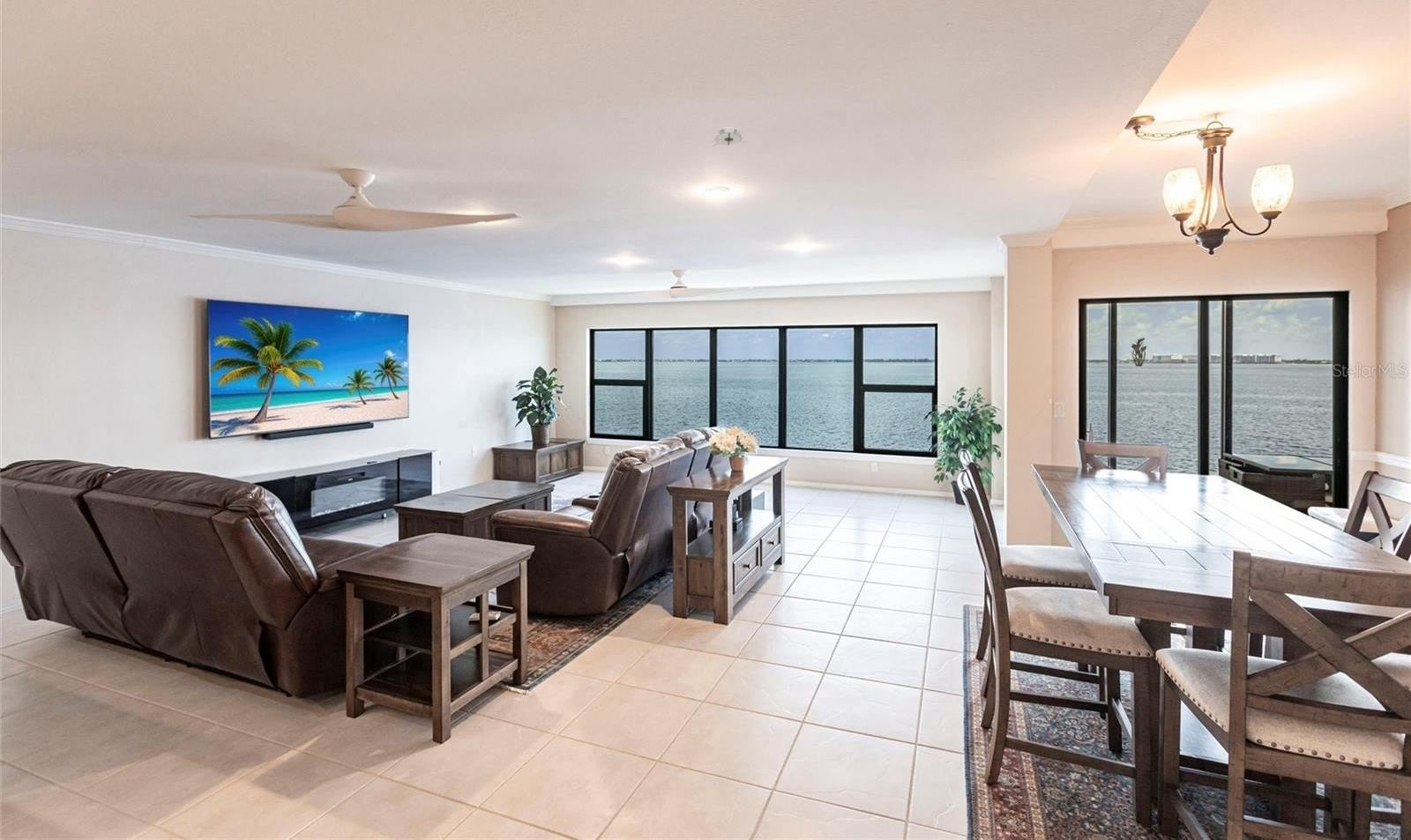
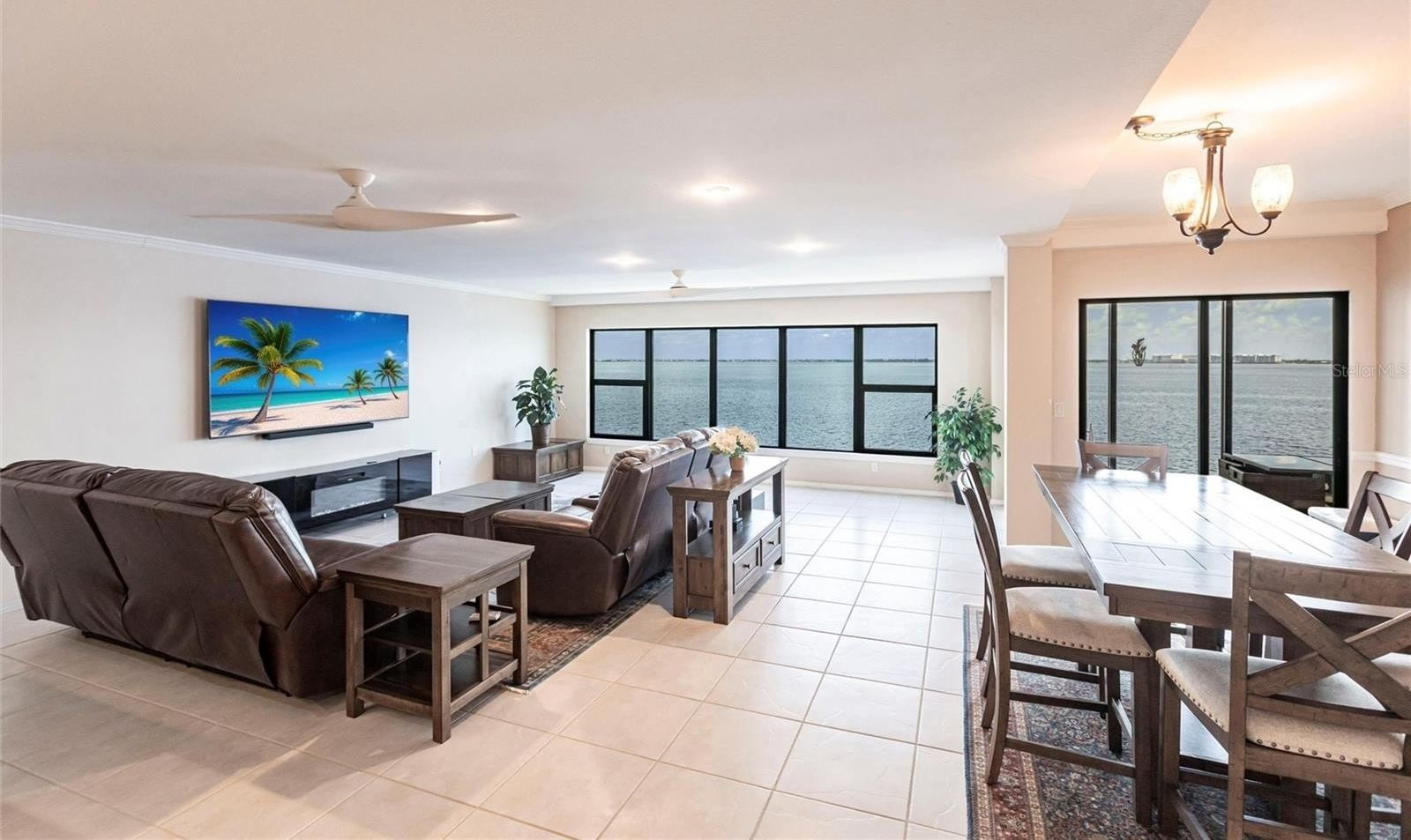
- smoke detector (728, 136)
